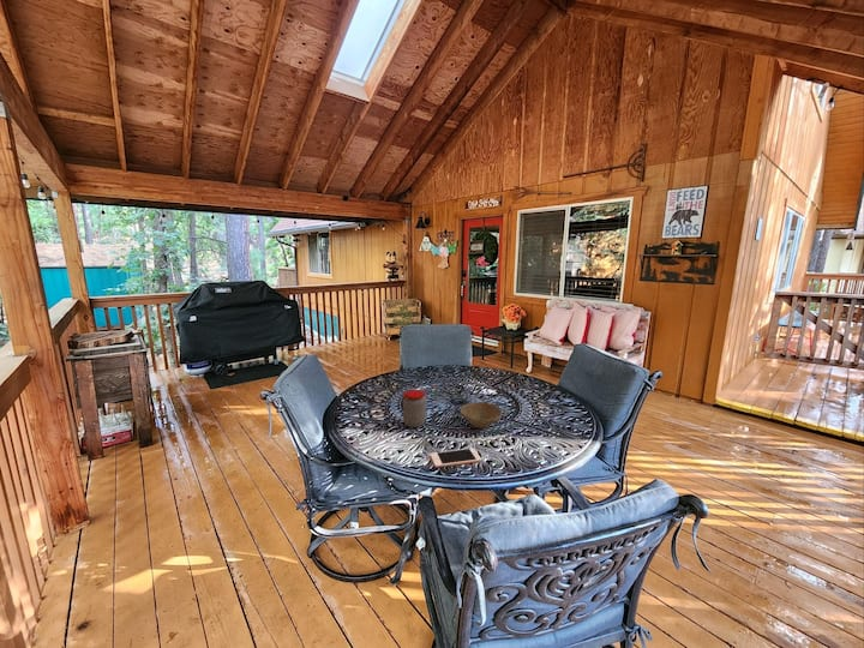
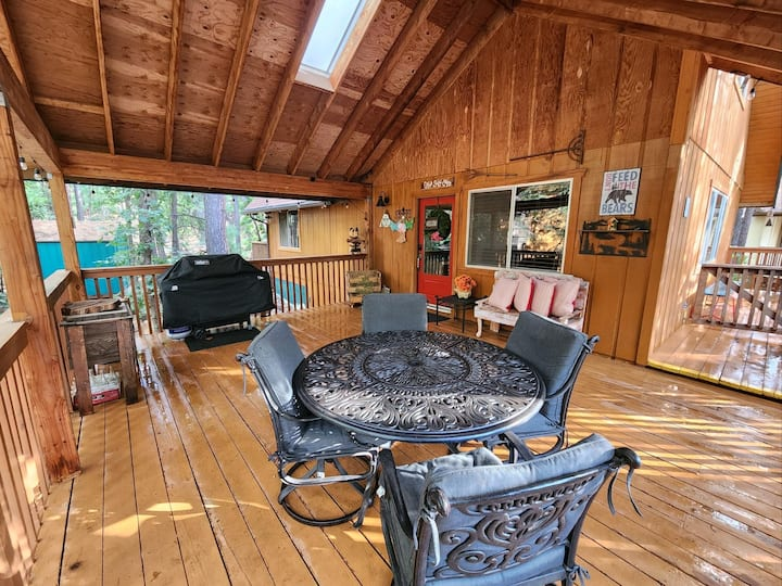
- cell phone (455, 457)
- jar (414, 408)
- bowl (480, 418)
